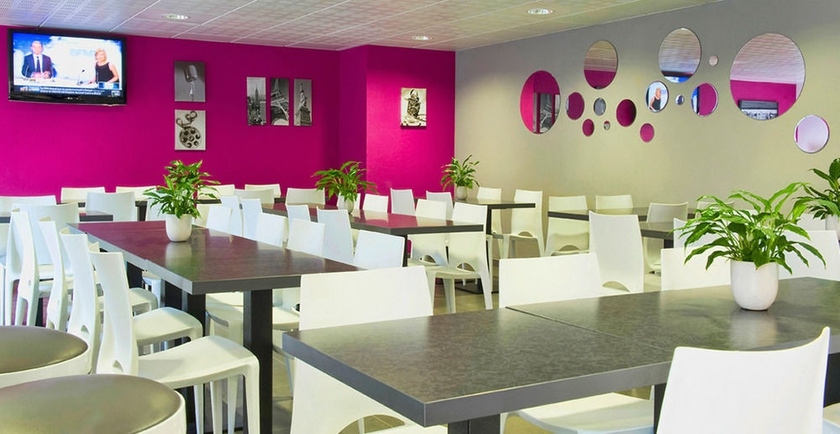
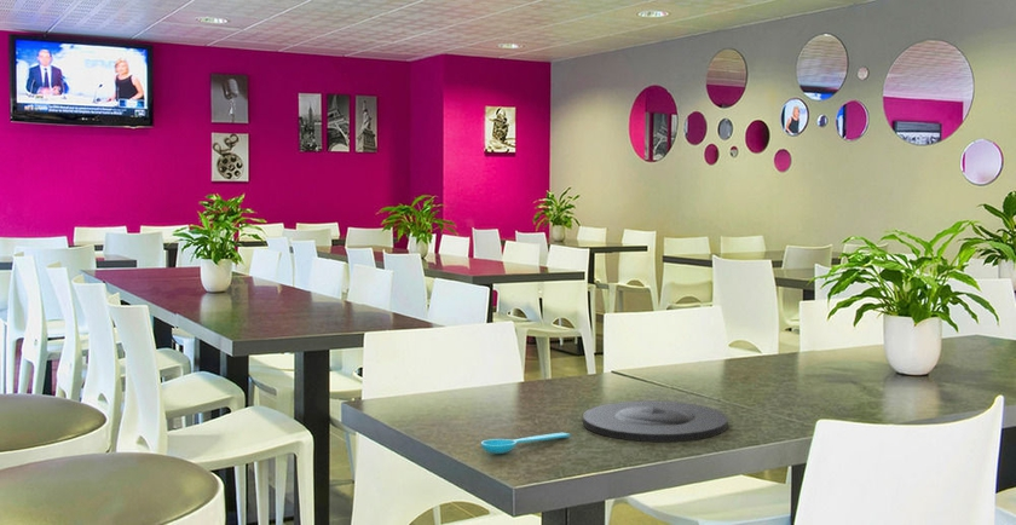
+ spoon (526, 439)
+ plate (654, 415)
